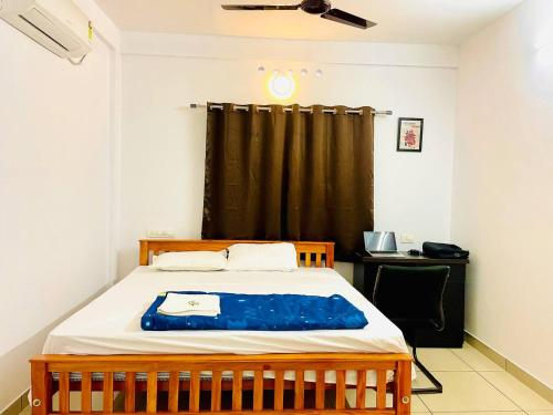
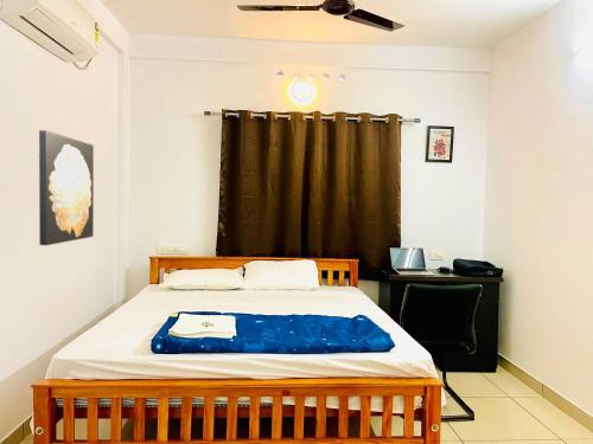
+ wall art (69, 189)
